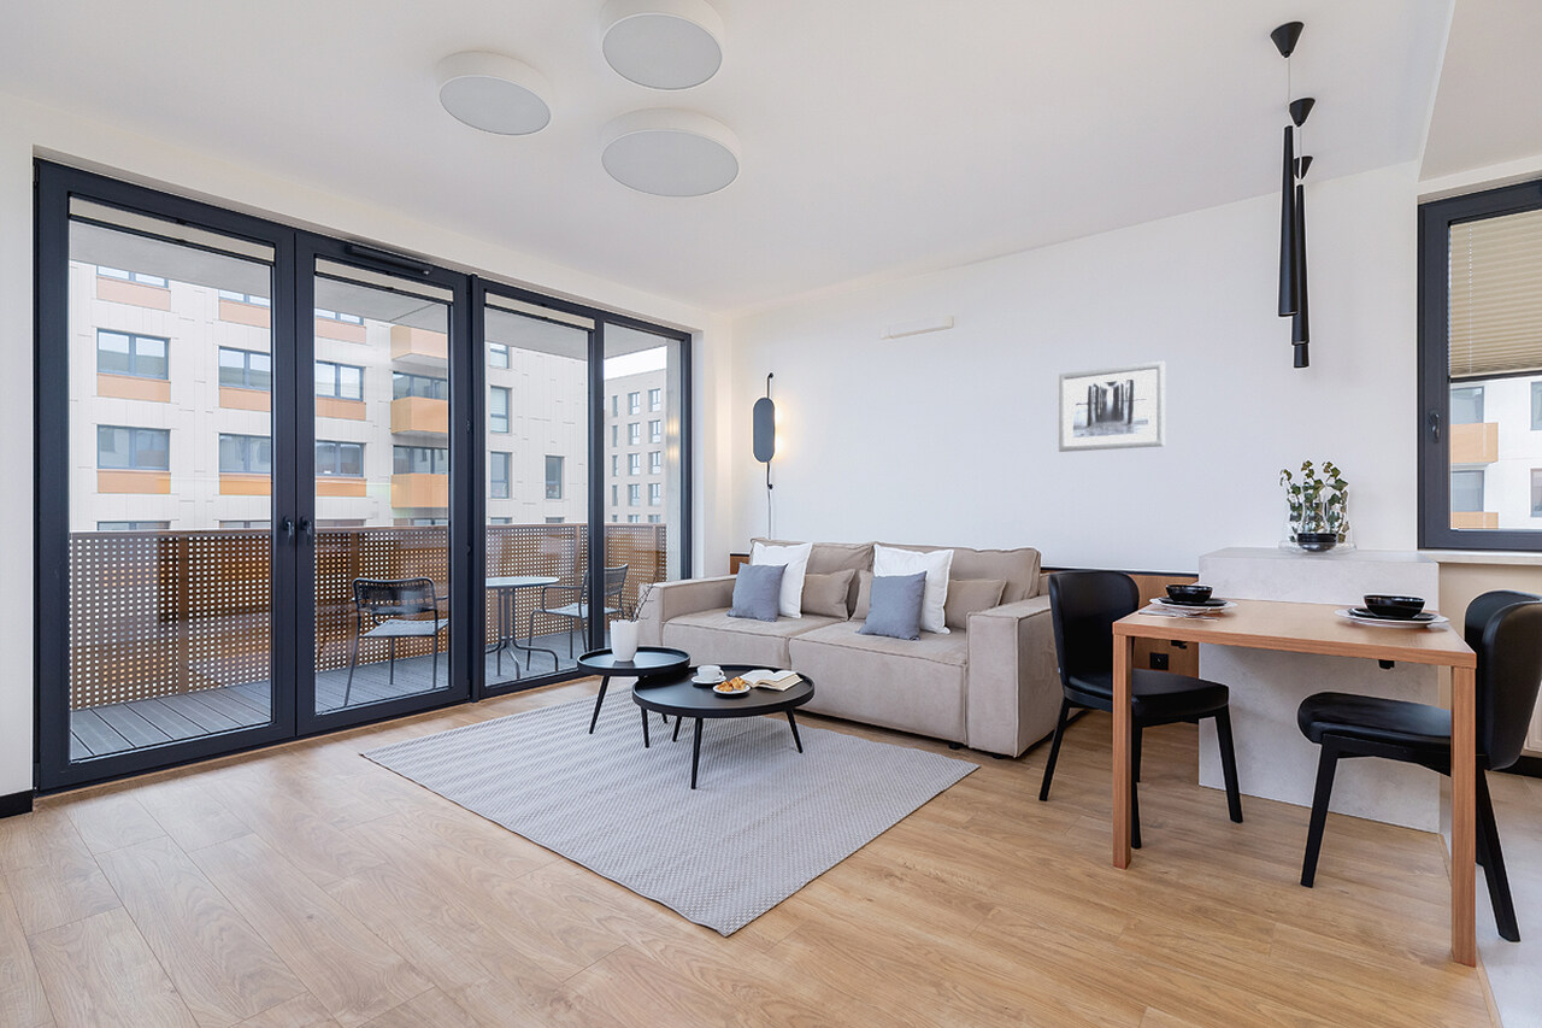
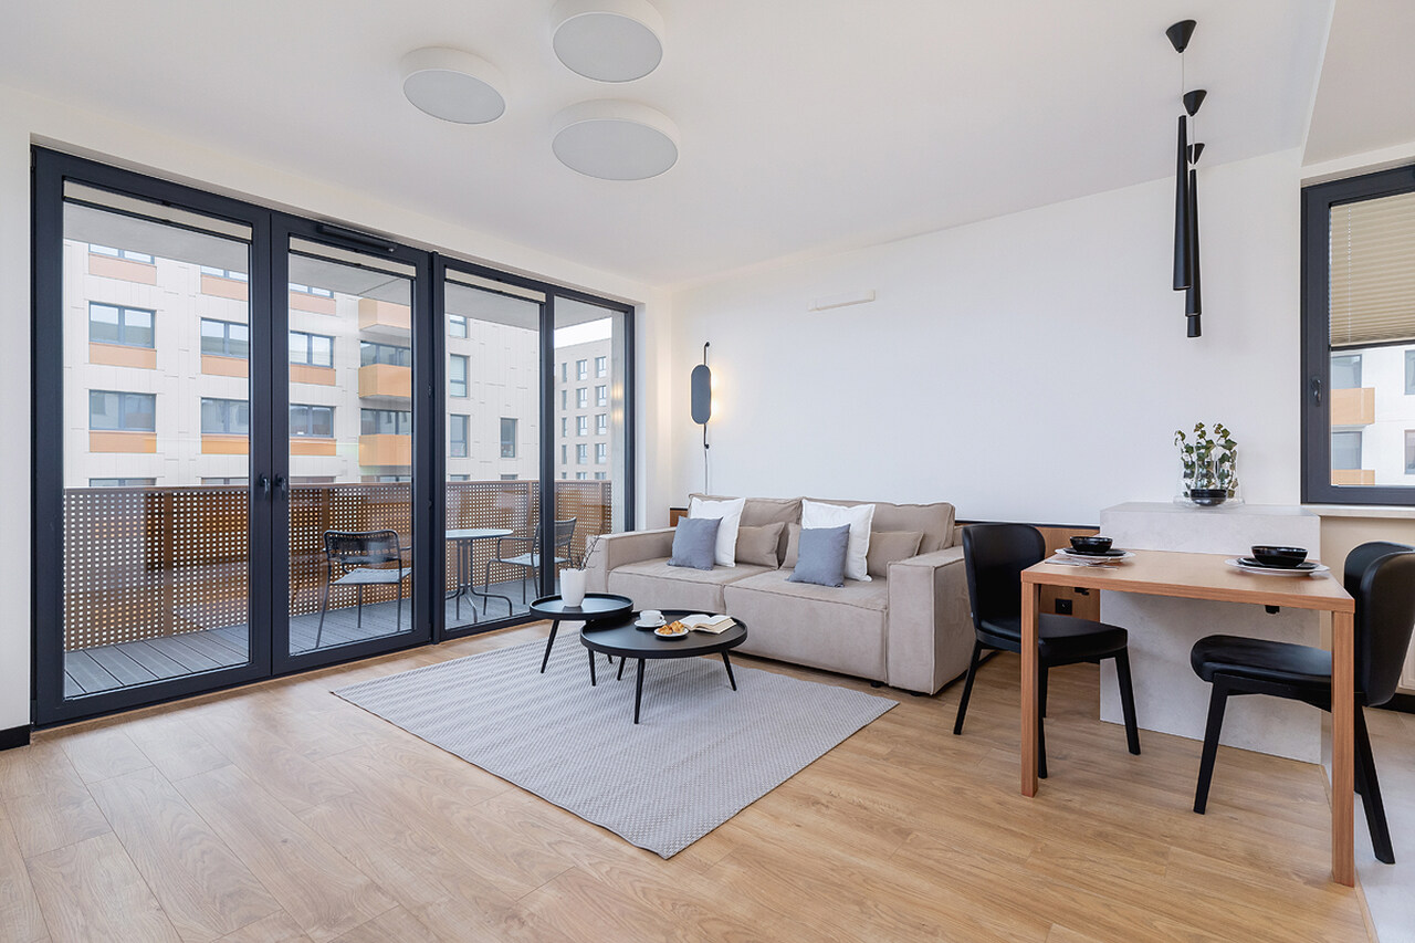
- wall art (1110, 409)
